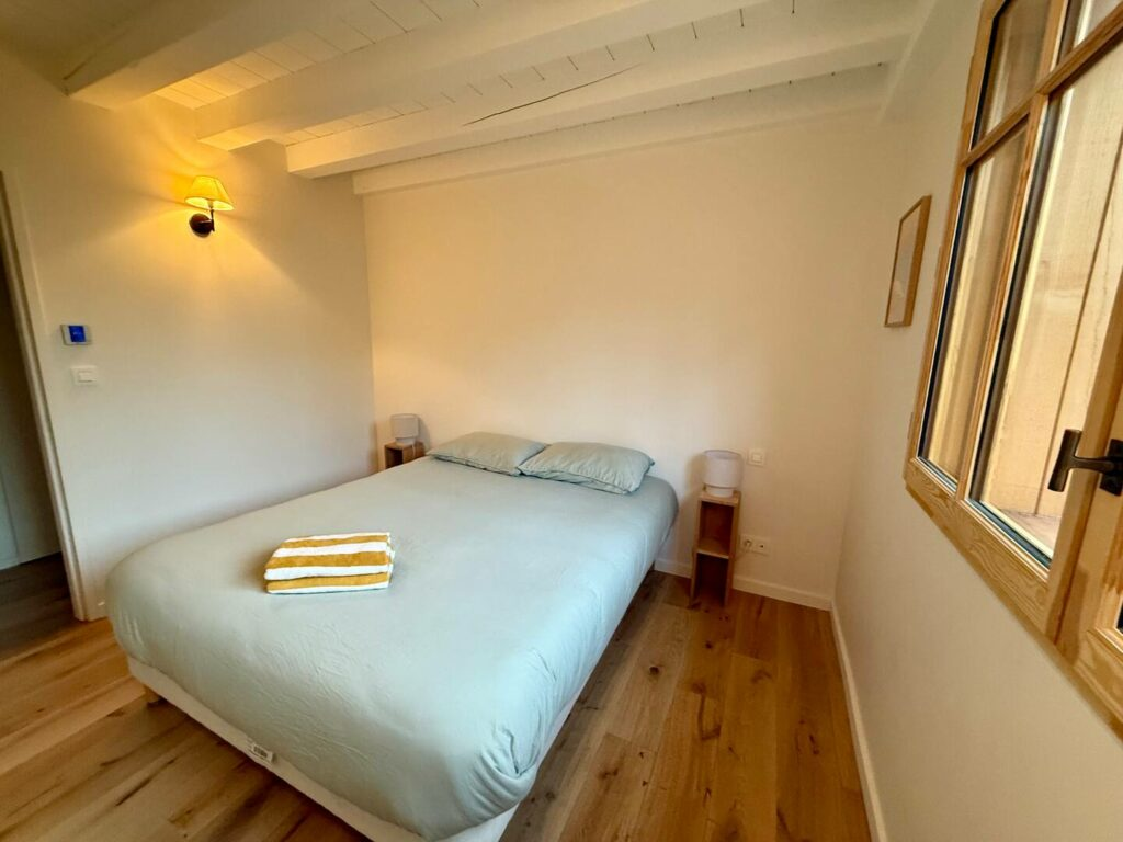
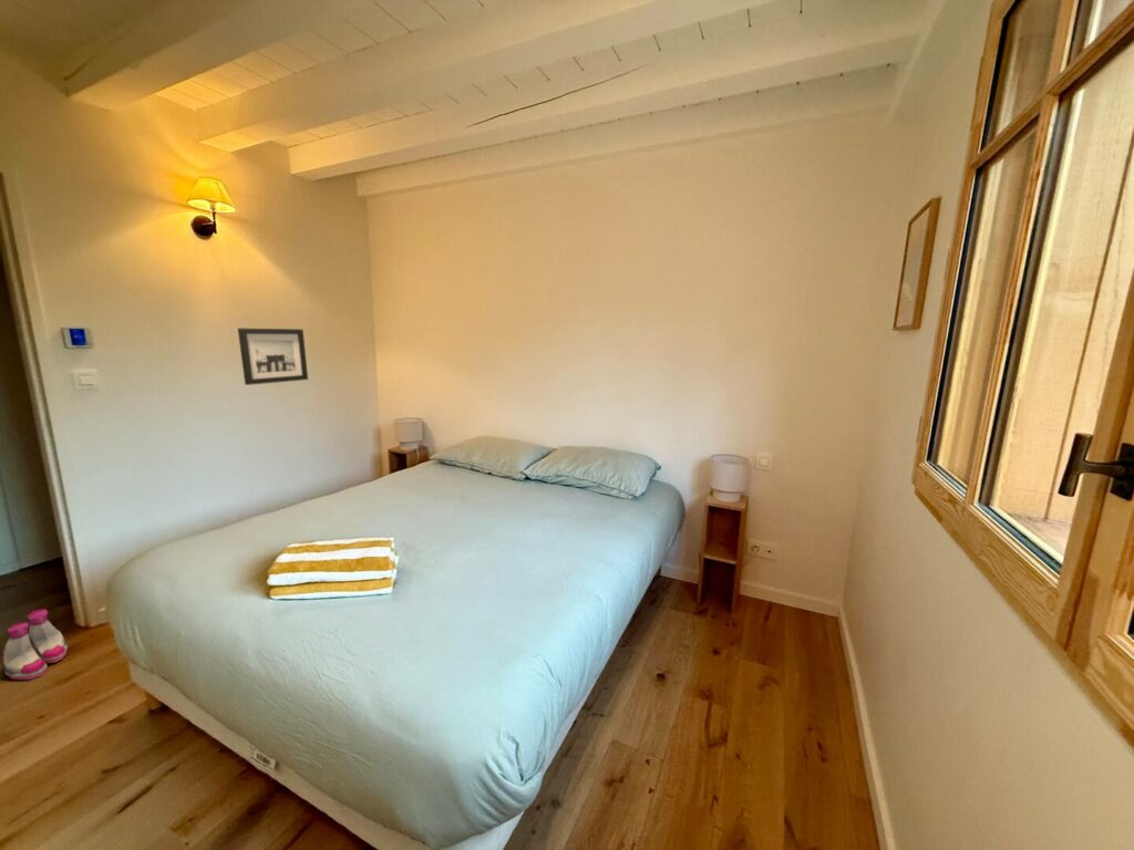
+ wall art (275, 355)
+ boots (33, 640)
